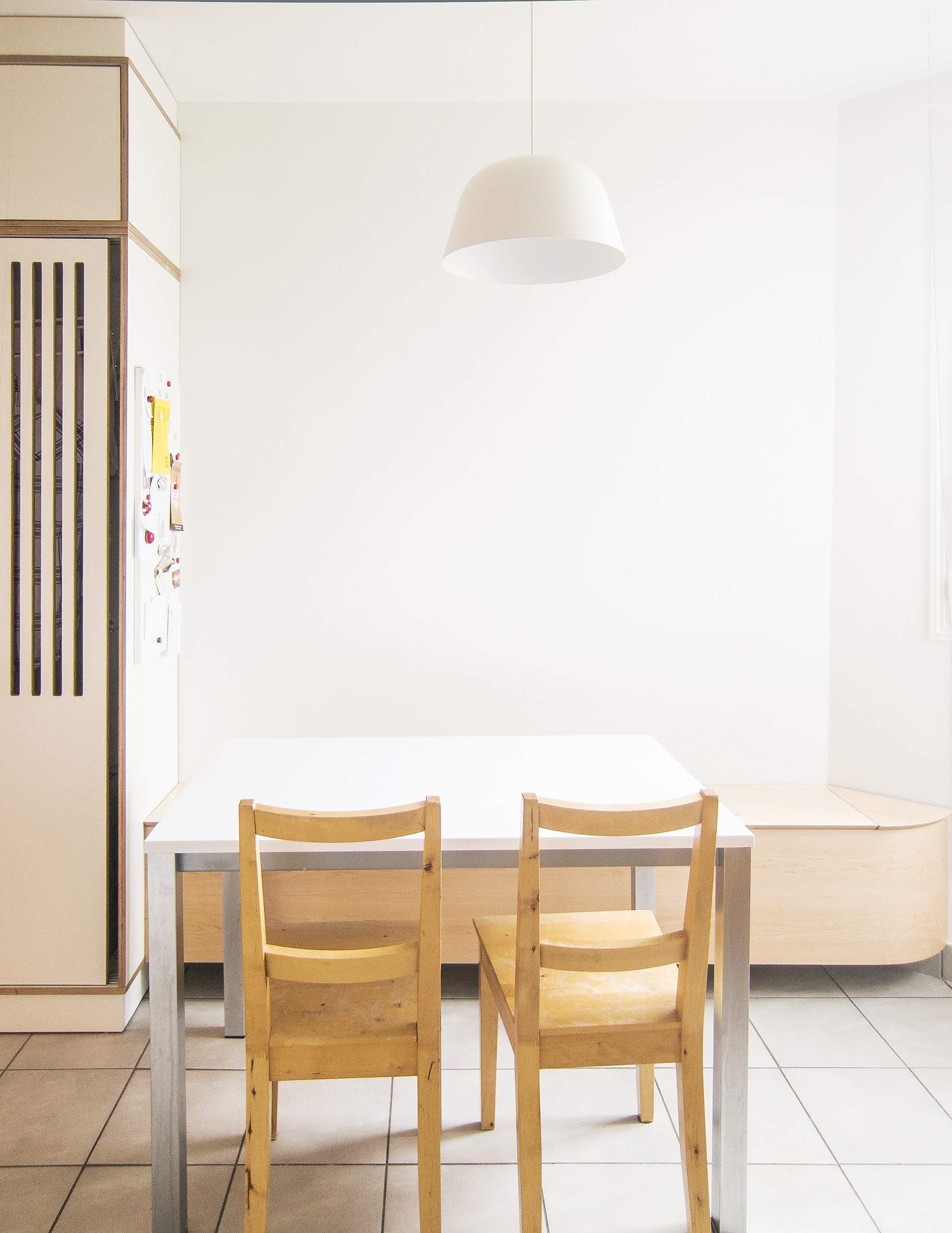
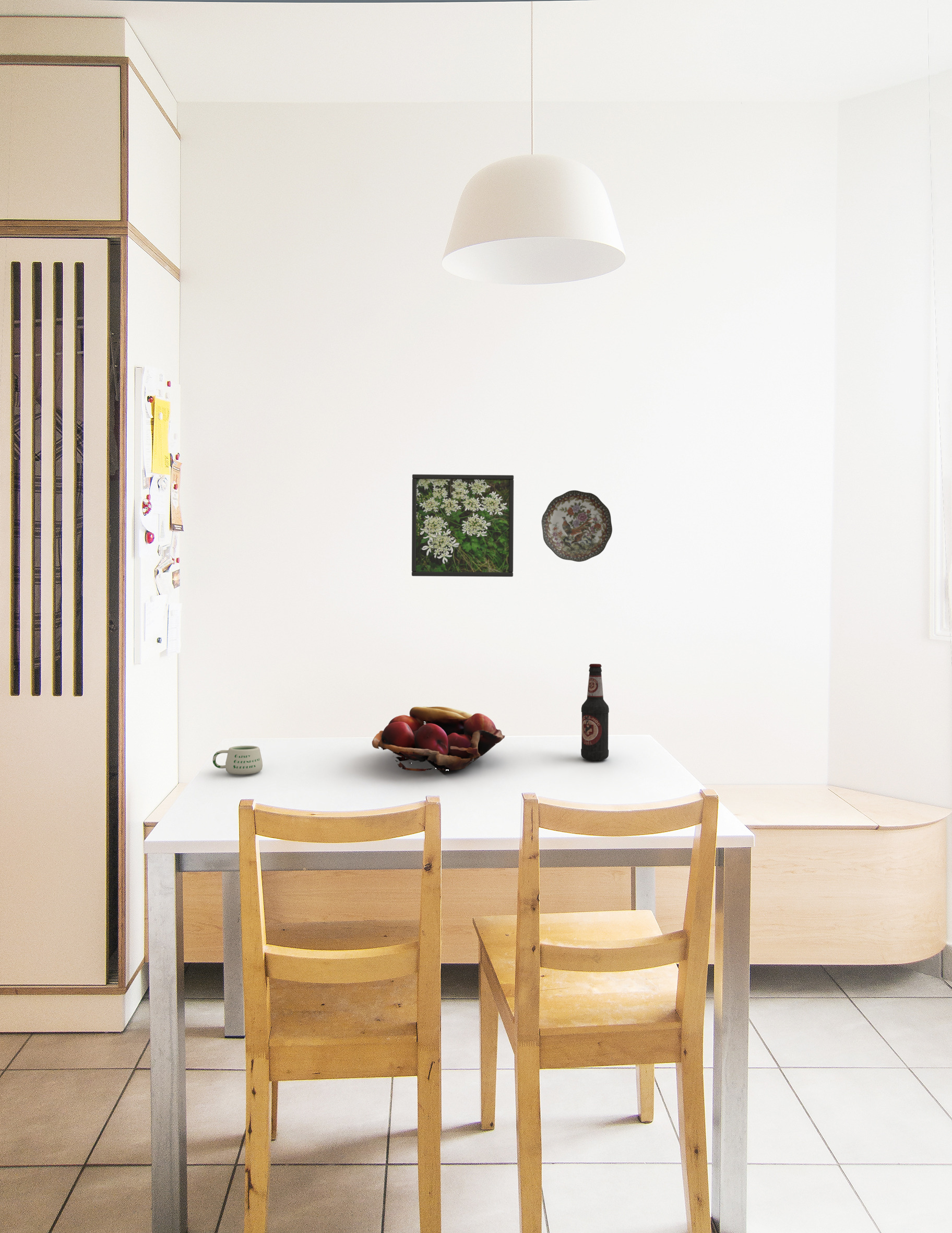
+ bottle (595, 711)
+ mug (237, 760)
+ decorative plate (576, 526)
+ fruit basket (436, 736)
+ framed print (462, 526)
